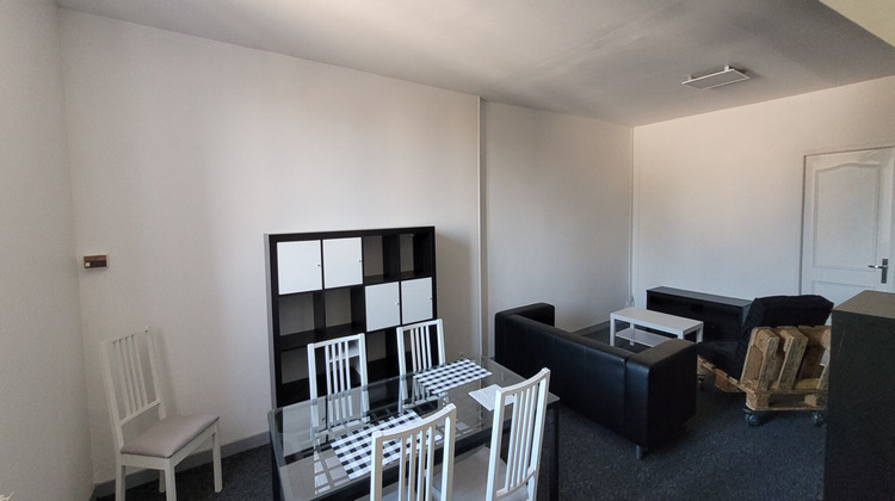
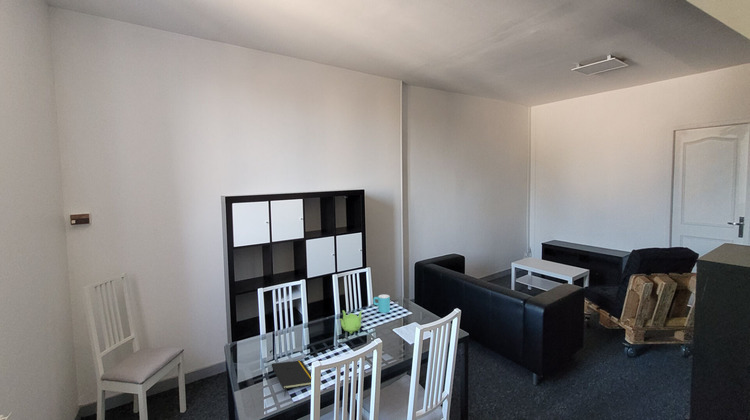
+ notepad (293, 373)
+ teapot (351, 322)
+ cup (382, 303)
